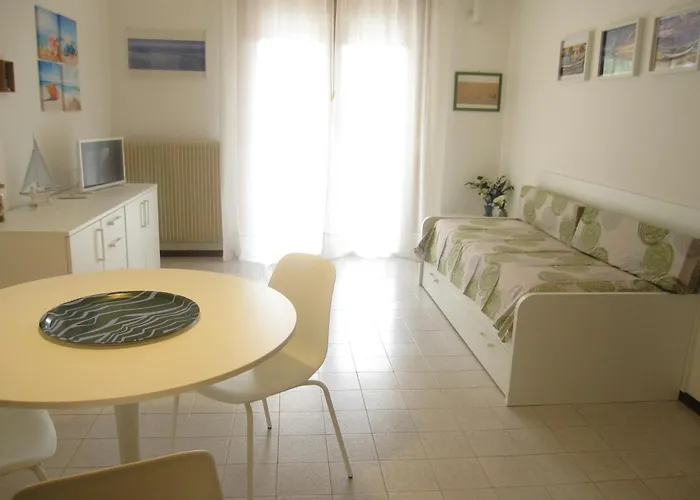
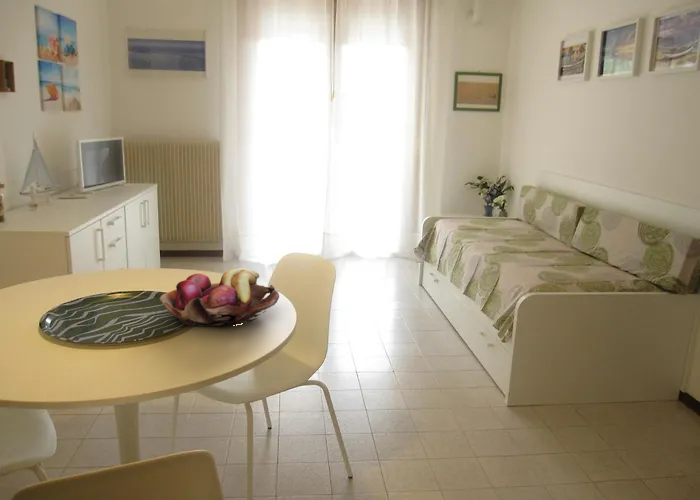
+ fruit basket (223, 294)
